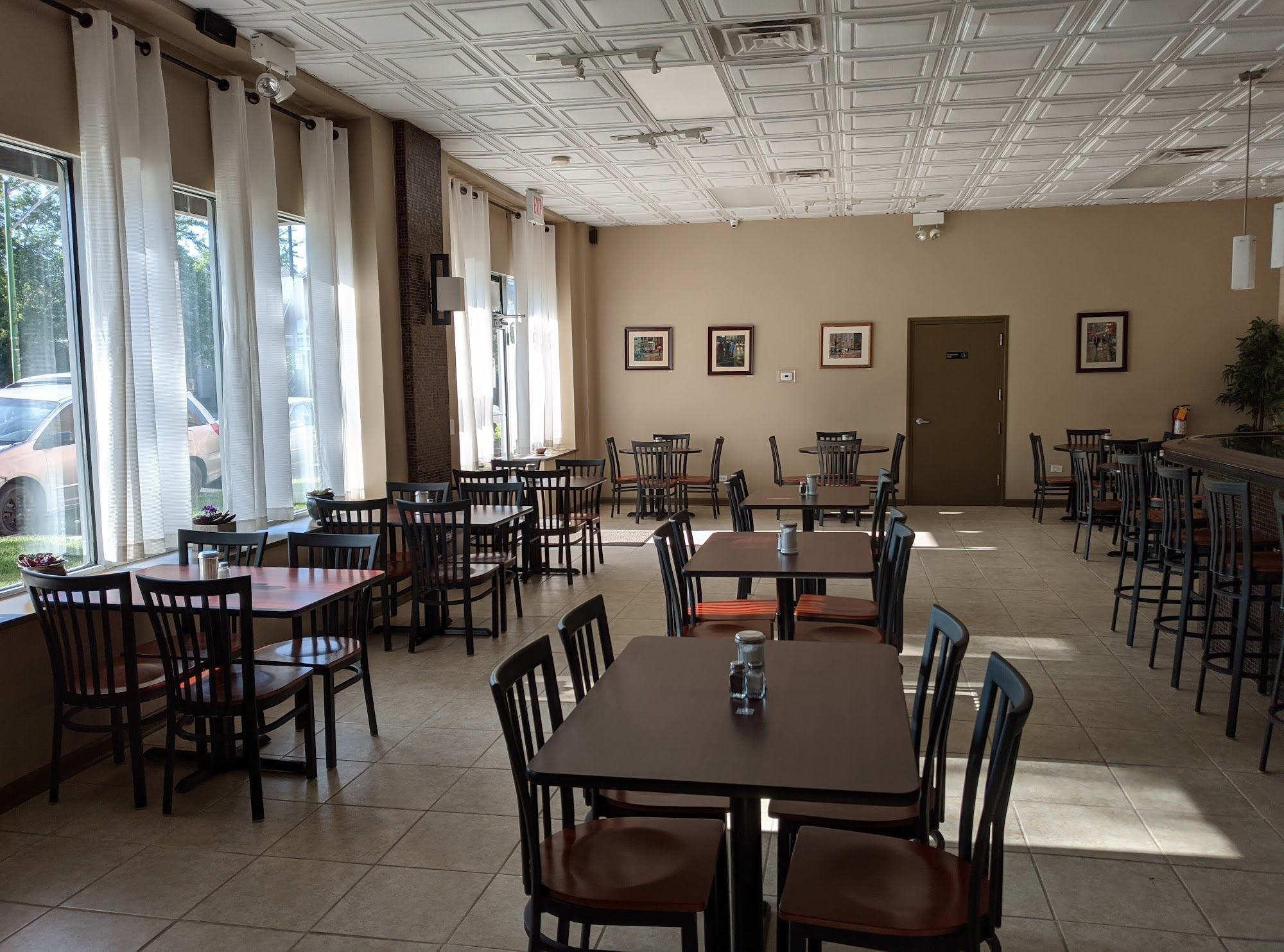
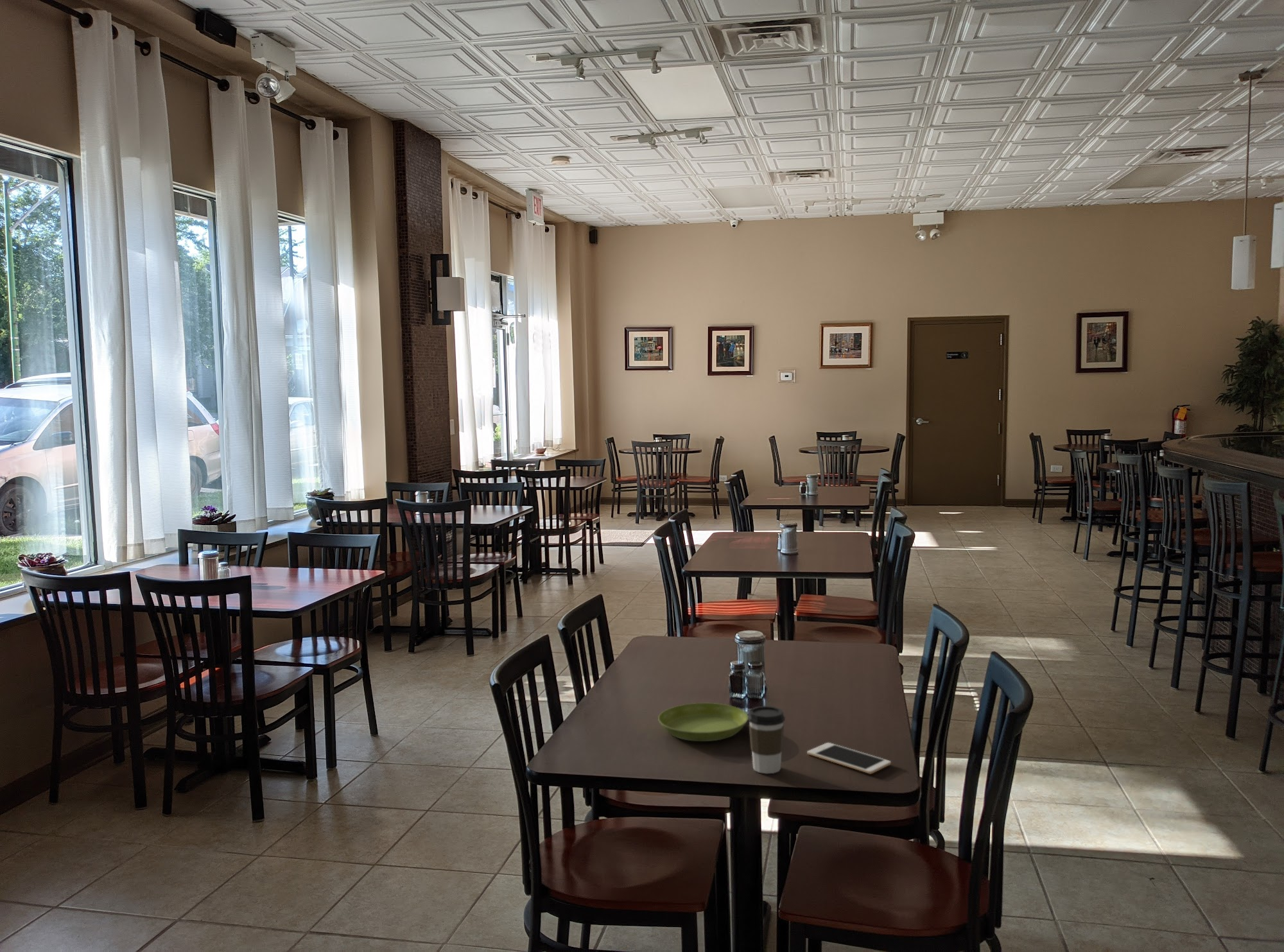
+ saucer (703, 723)
+ coffee cup (766, 740)
+ cell phone (848, 757)
